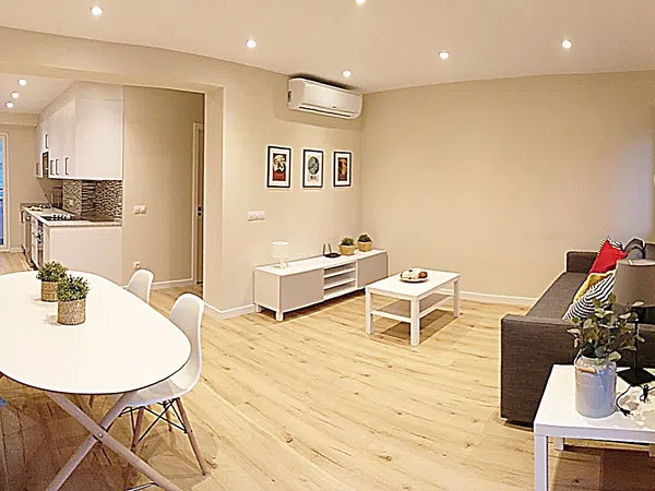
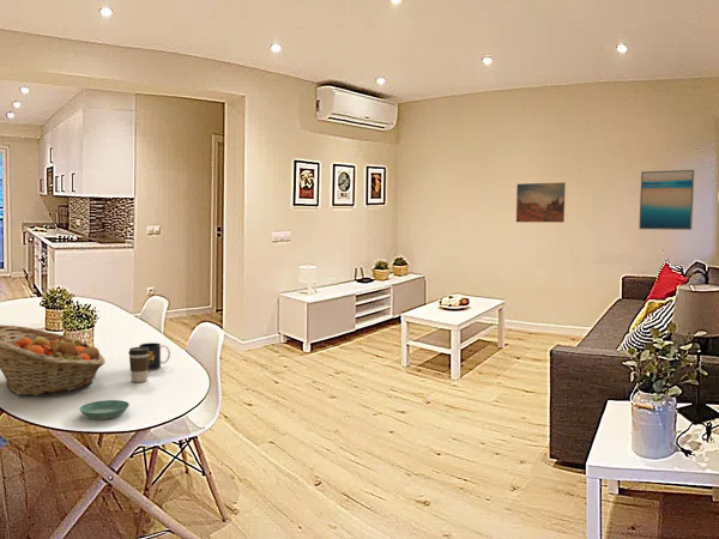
+ coffee cup (139, 364)
+ wall art (665, 200)
+ mug (155, 355)
+ fruit basket (44, 355)
+ wall art (539, 202)
+ saucer (104, 410)
